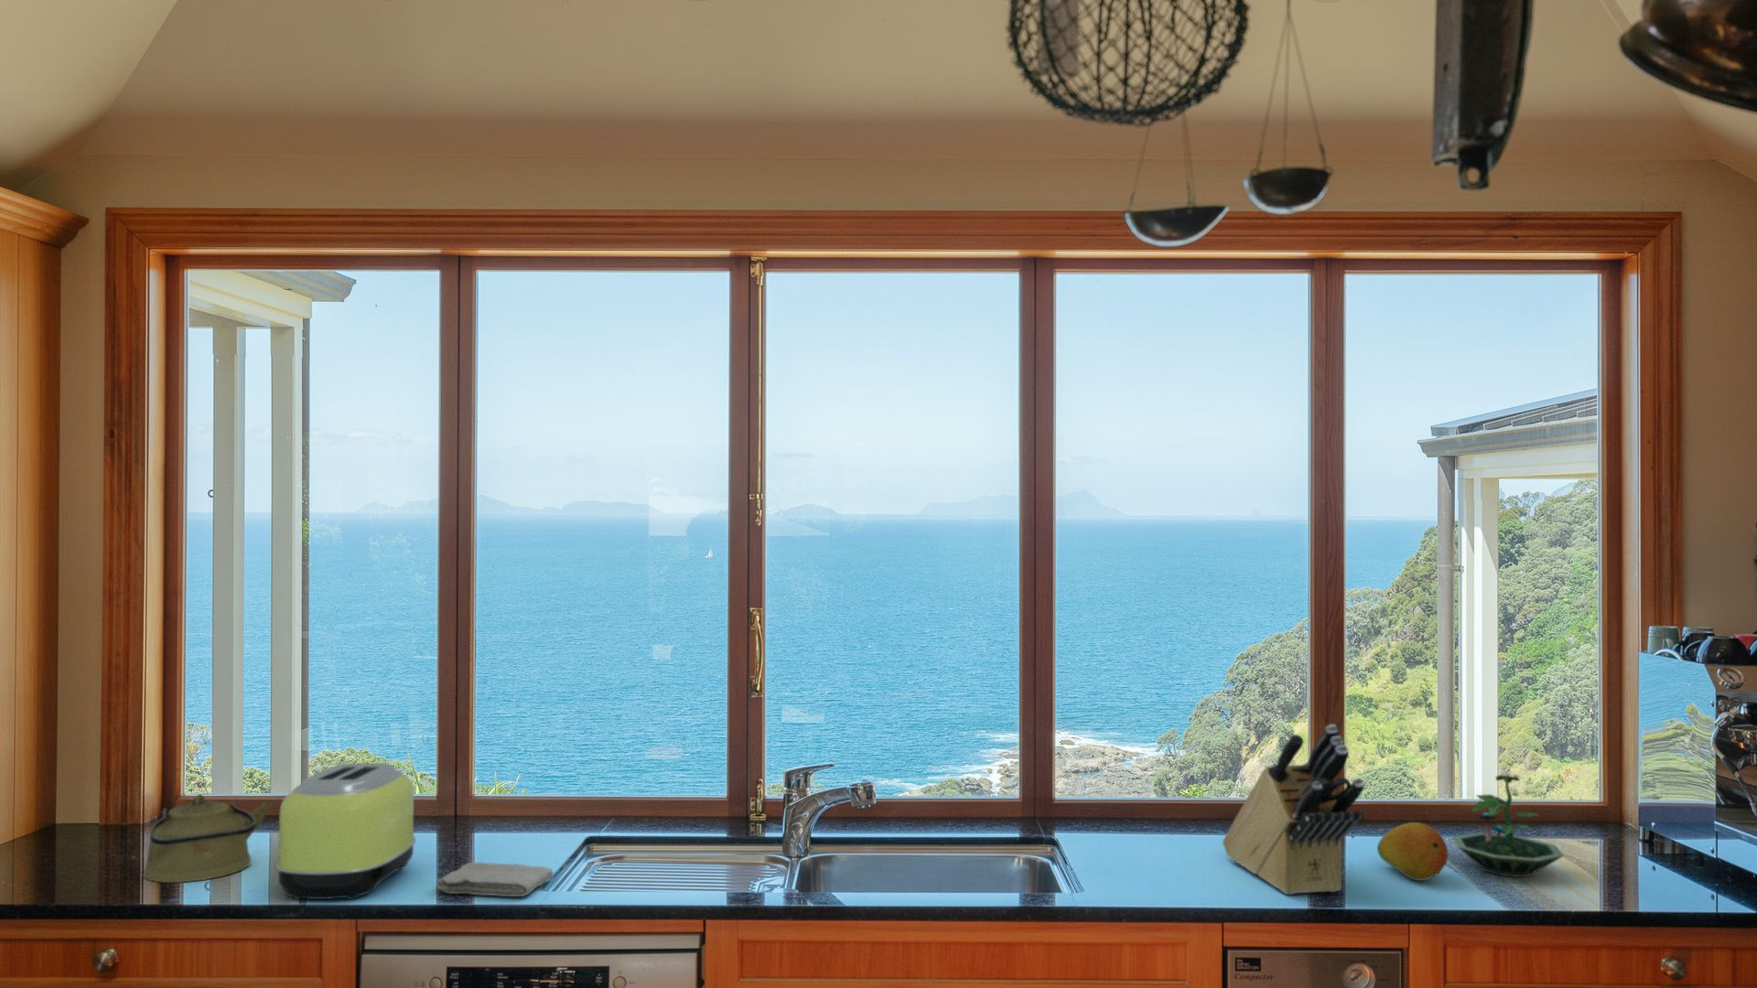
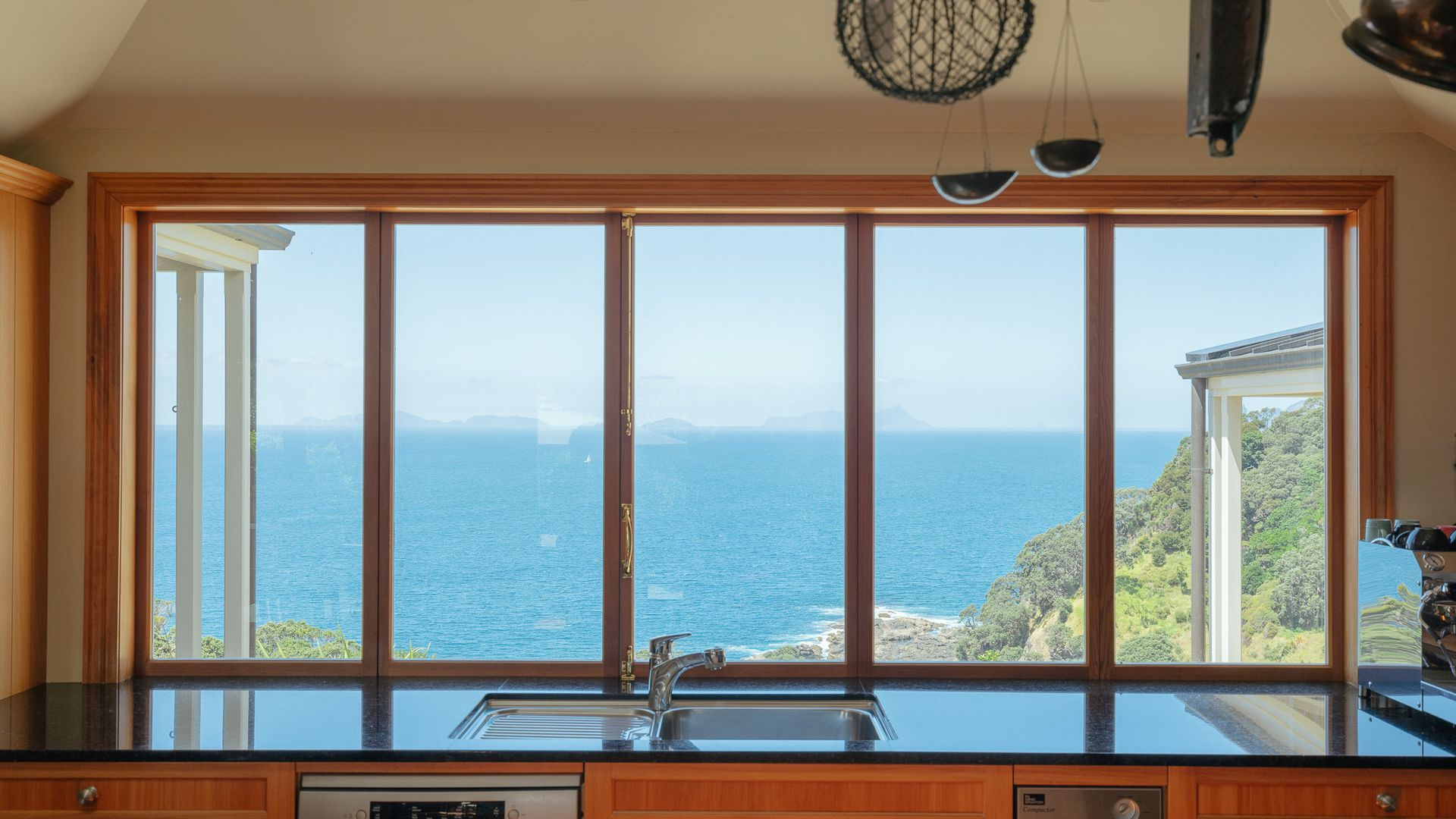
- toaster (351, 825)
- washcloth (495, 877)
- knife block (1290, 797)
- fruit (1413, 848)
- kettle (210, 830)
- terrarium (1506, 791)
